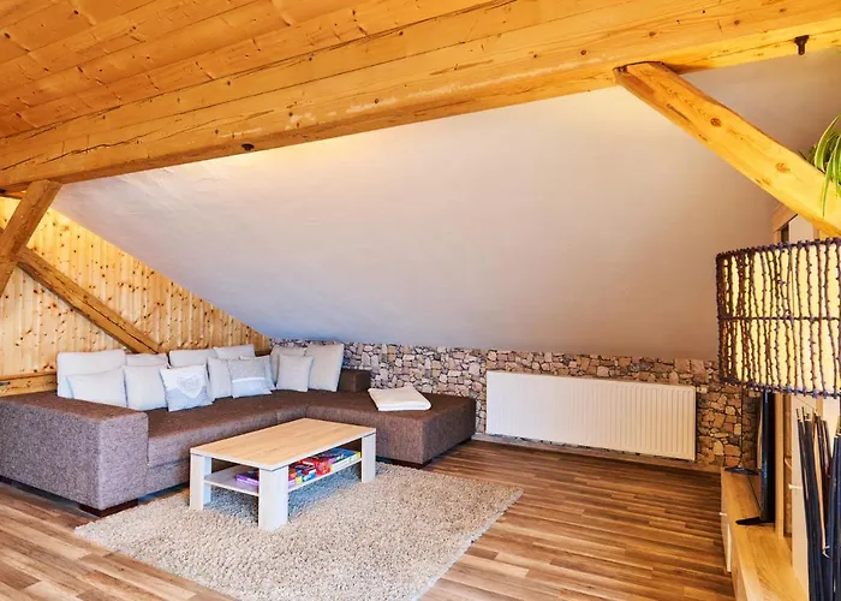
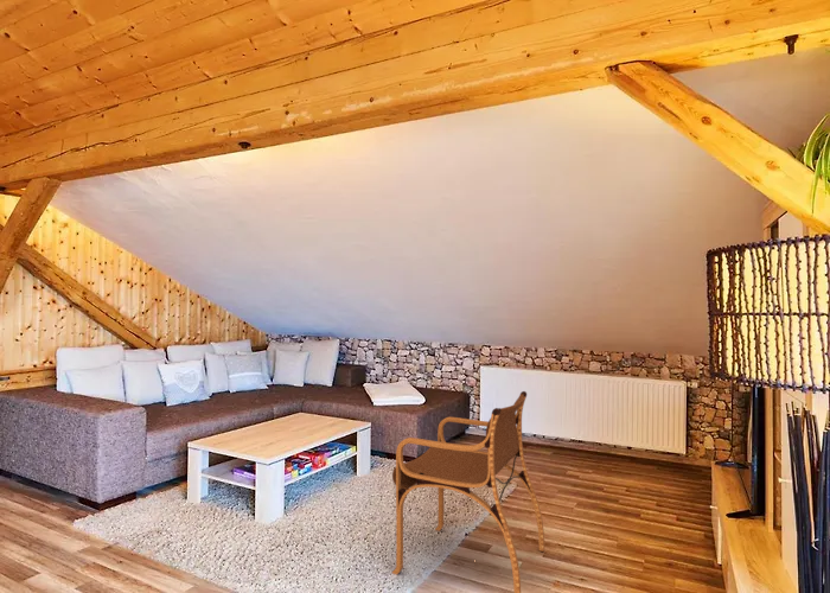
+ armchair (470, 478)
